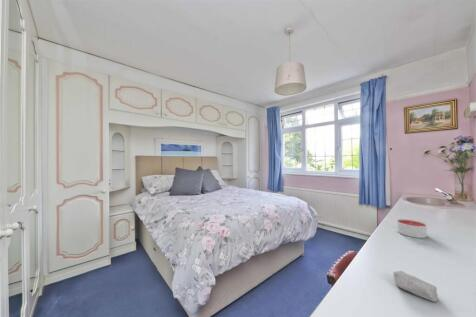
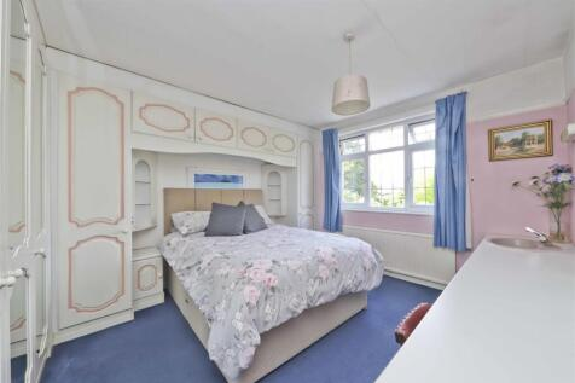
- candle (411, 227)
- soap bar (414, 283)
